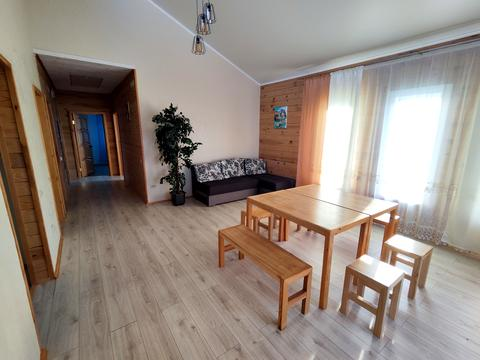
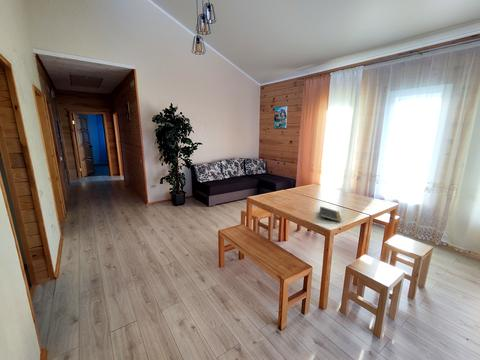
+ notepad (329, 213)
